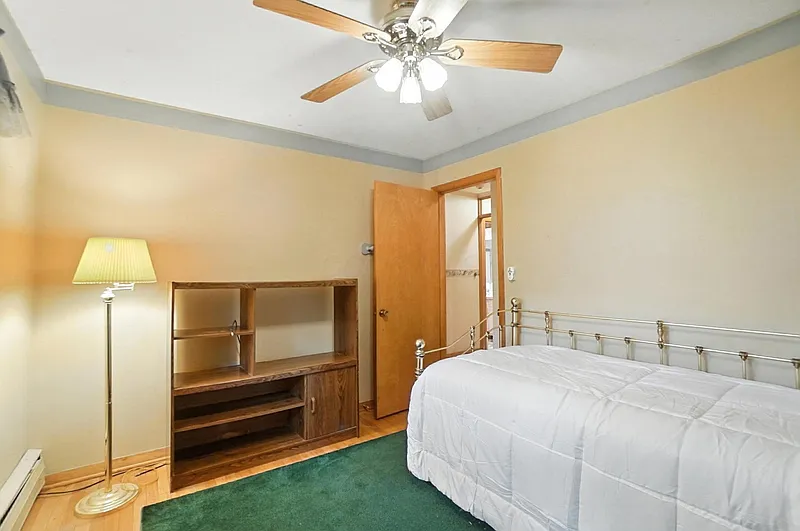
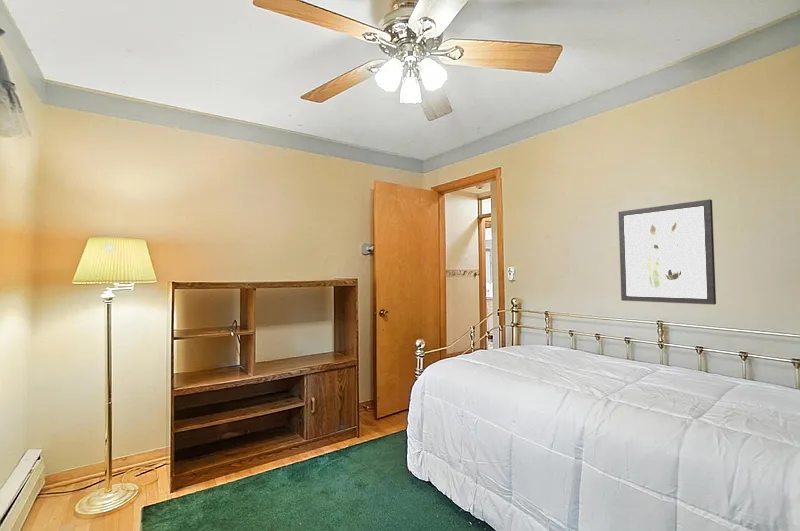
+ wall art (663, 254)
